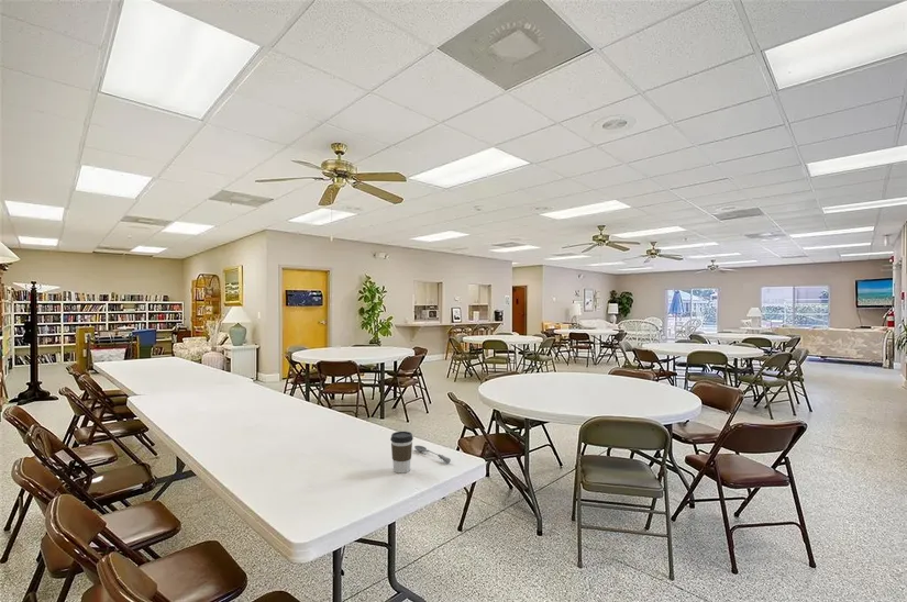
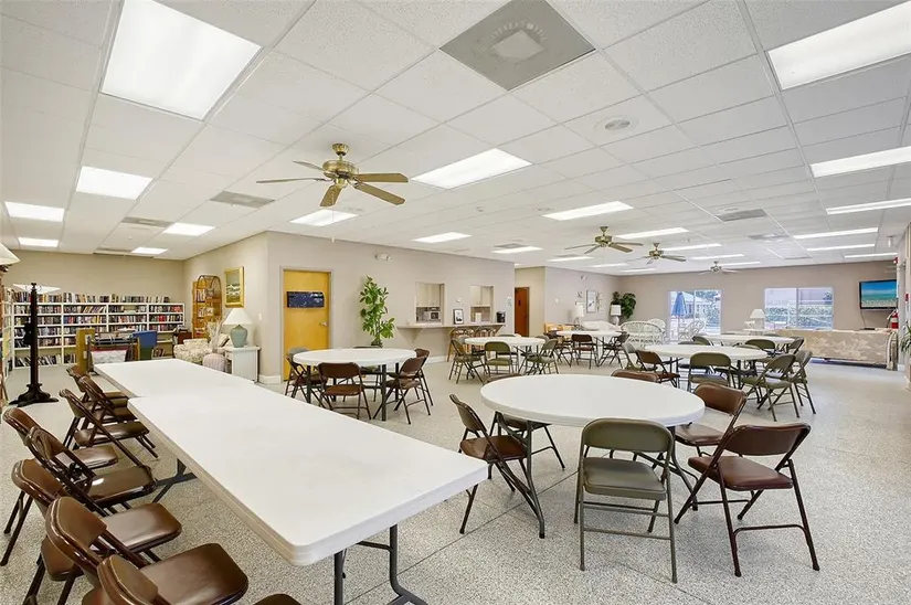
- coffee cup (401, 452)
- soupspoon (431, 452)
